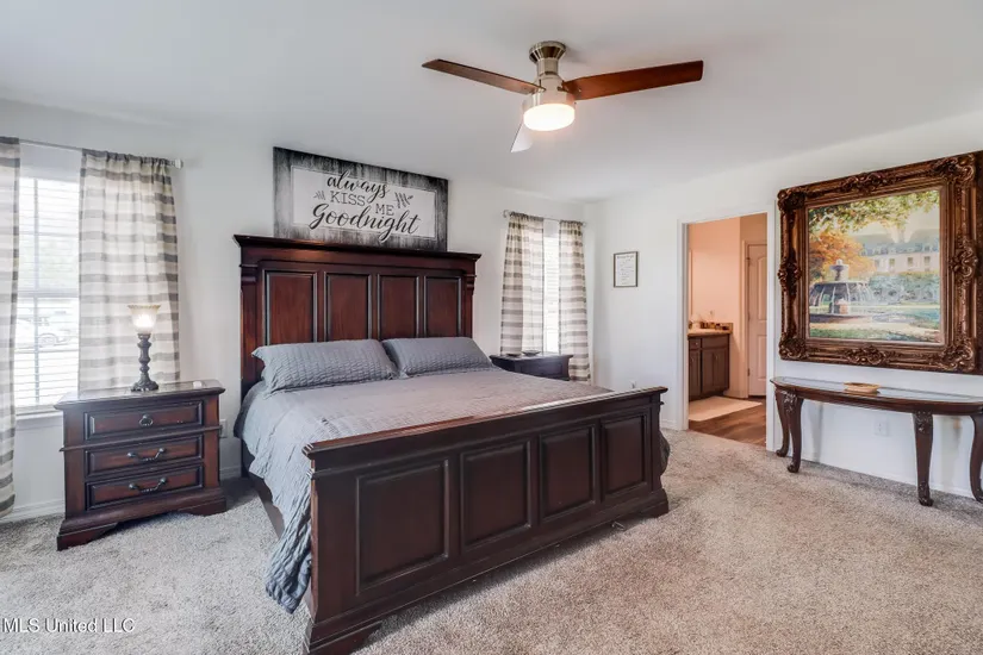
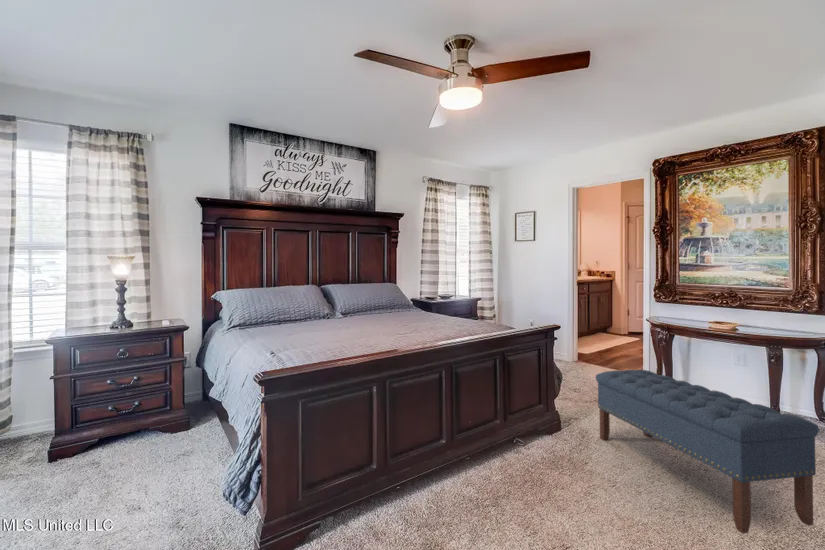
+ bench (683, 431)
